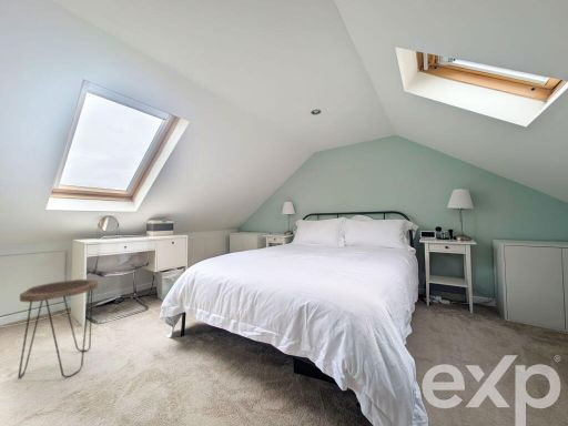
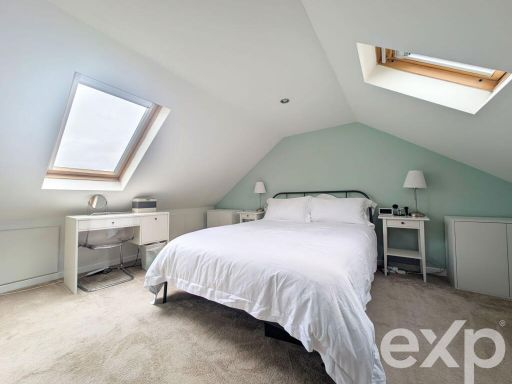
- side table (53, 329)
